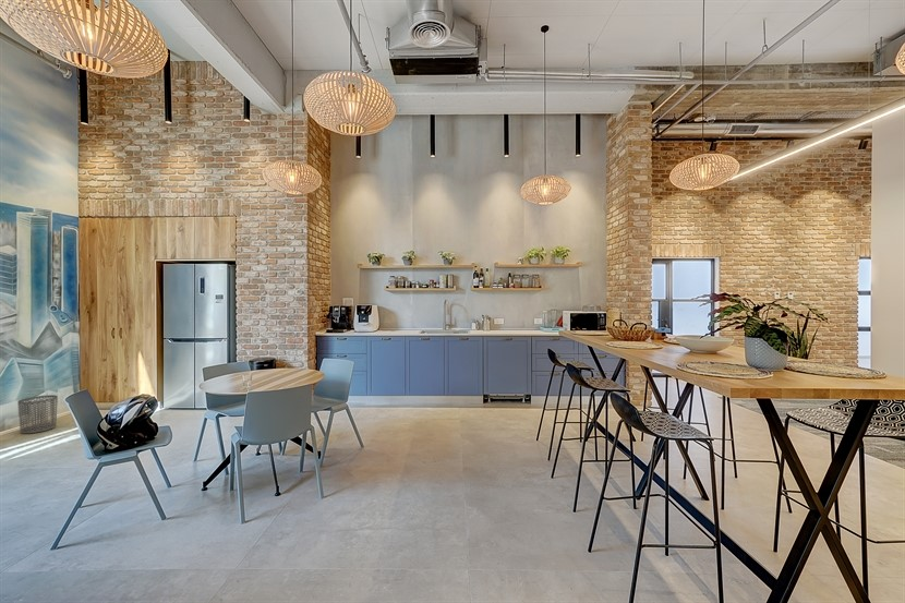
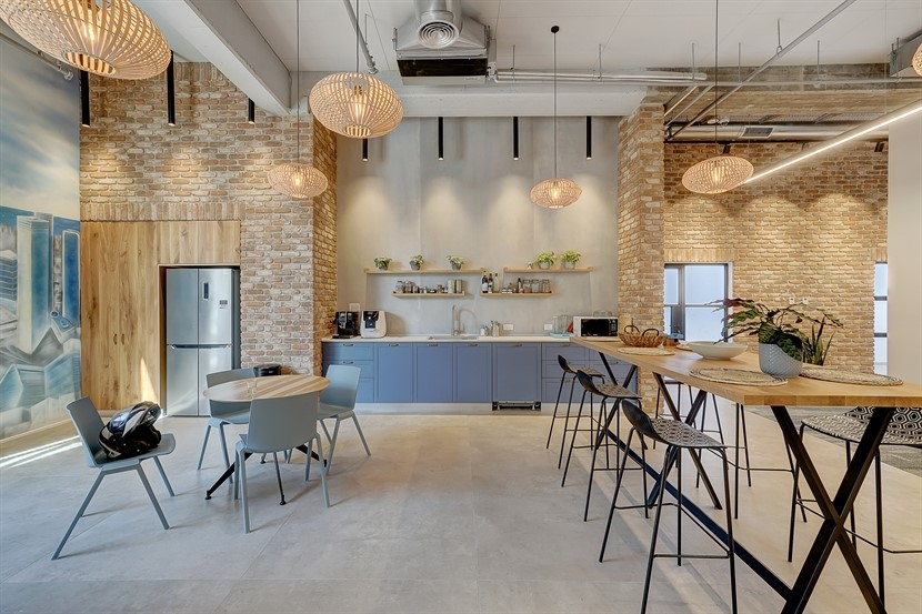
- waste bin (38, 413)
